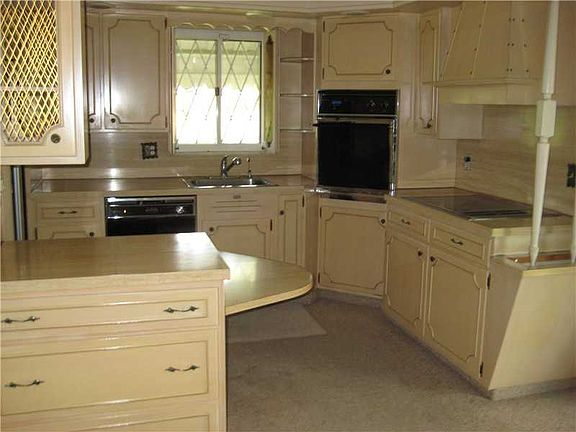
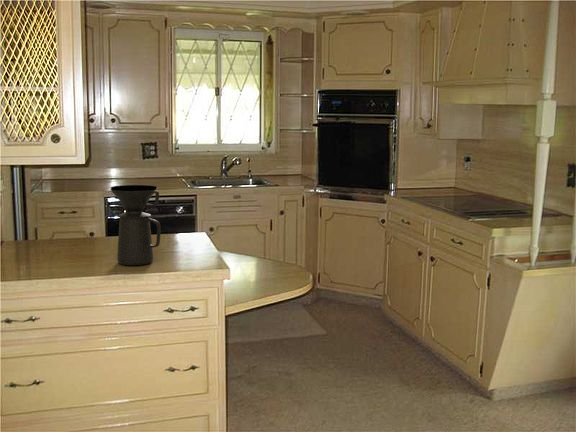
+ coffee maker (134, 224)
